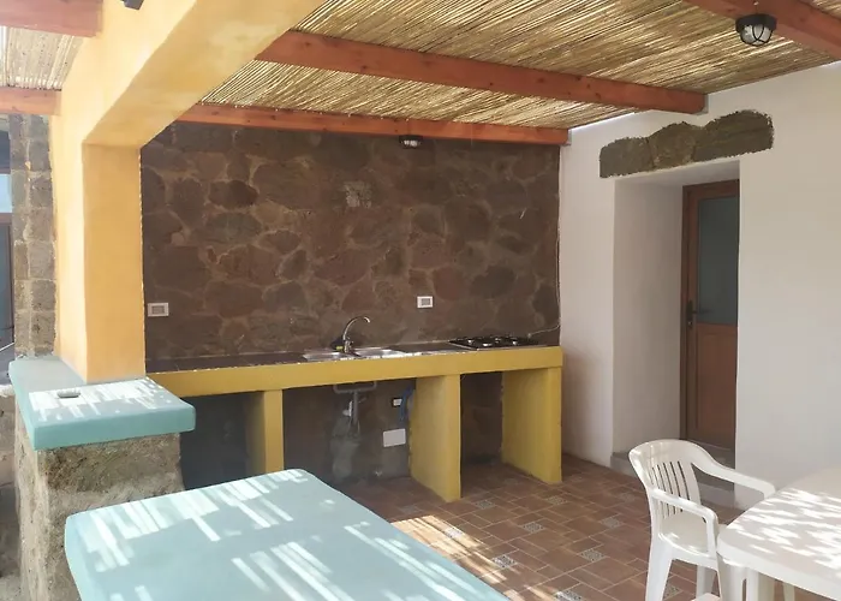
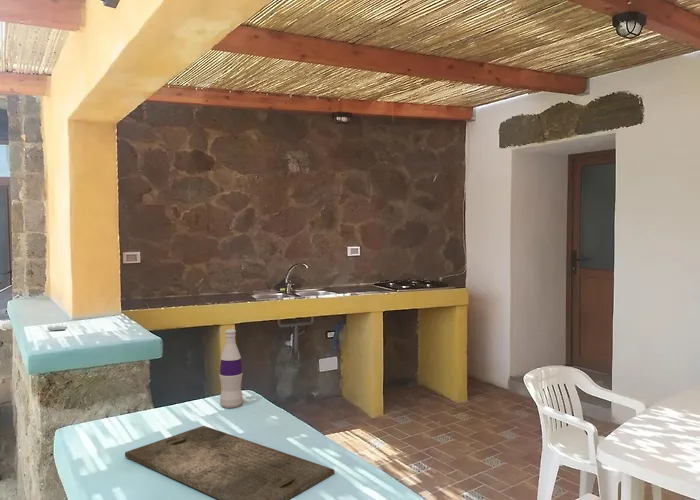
+ cutting board (225, 462)
+ bottle (230, 367)
